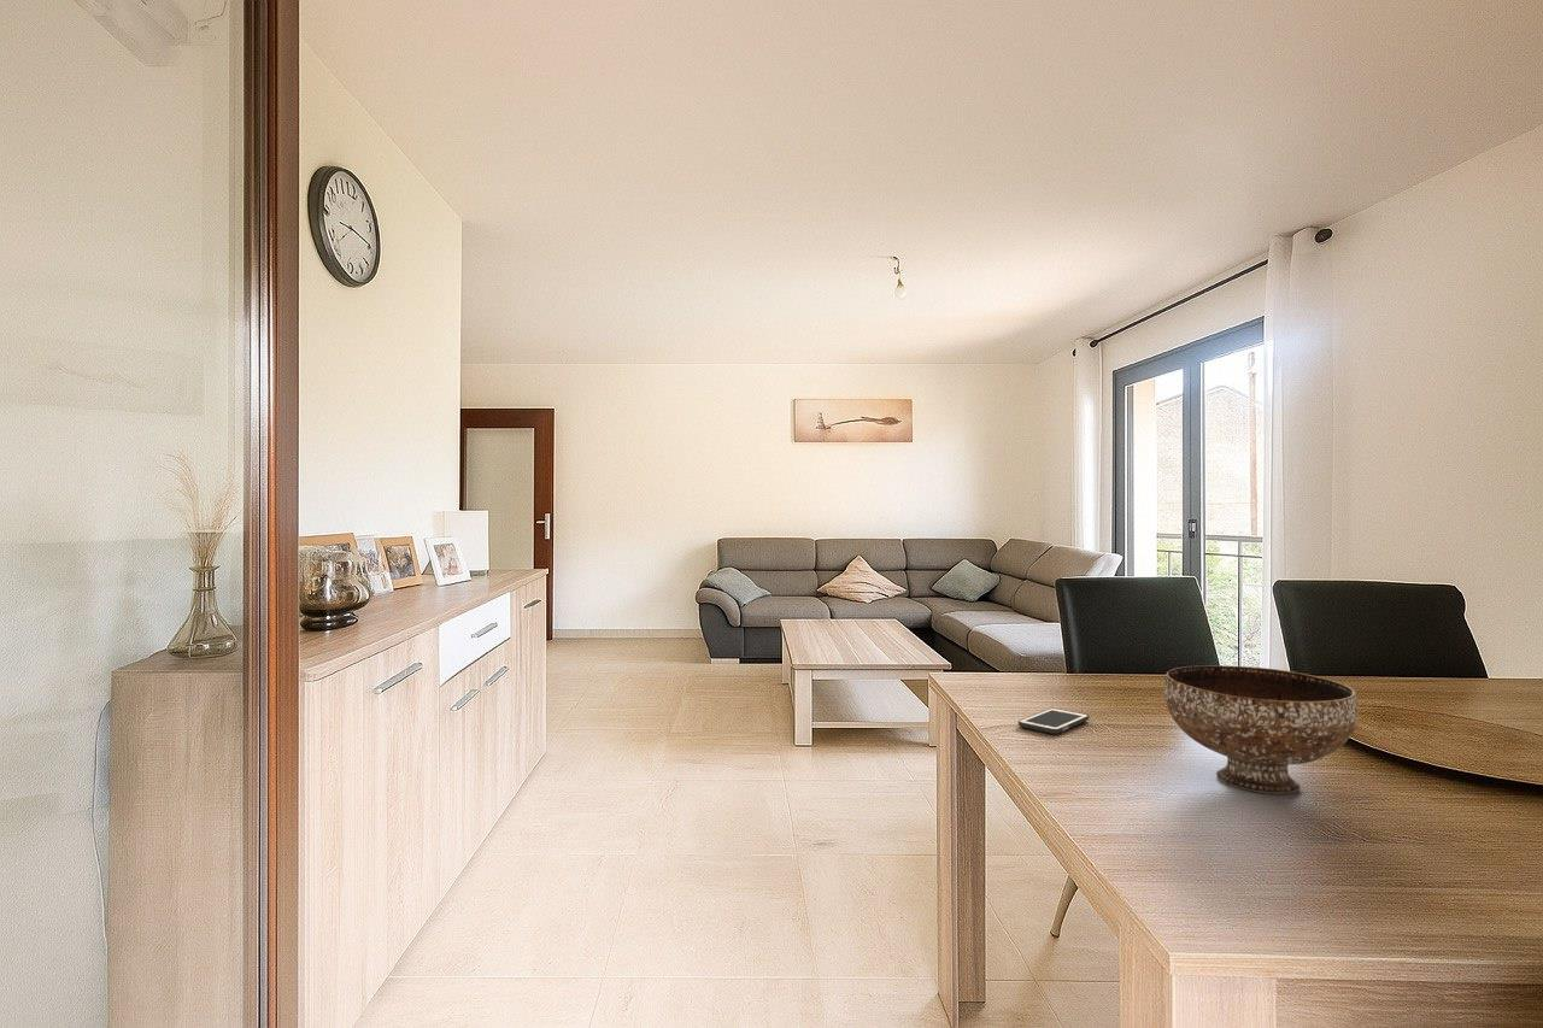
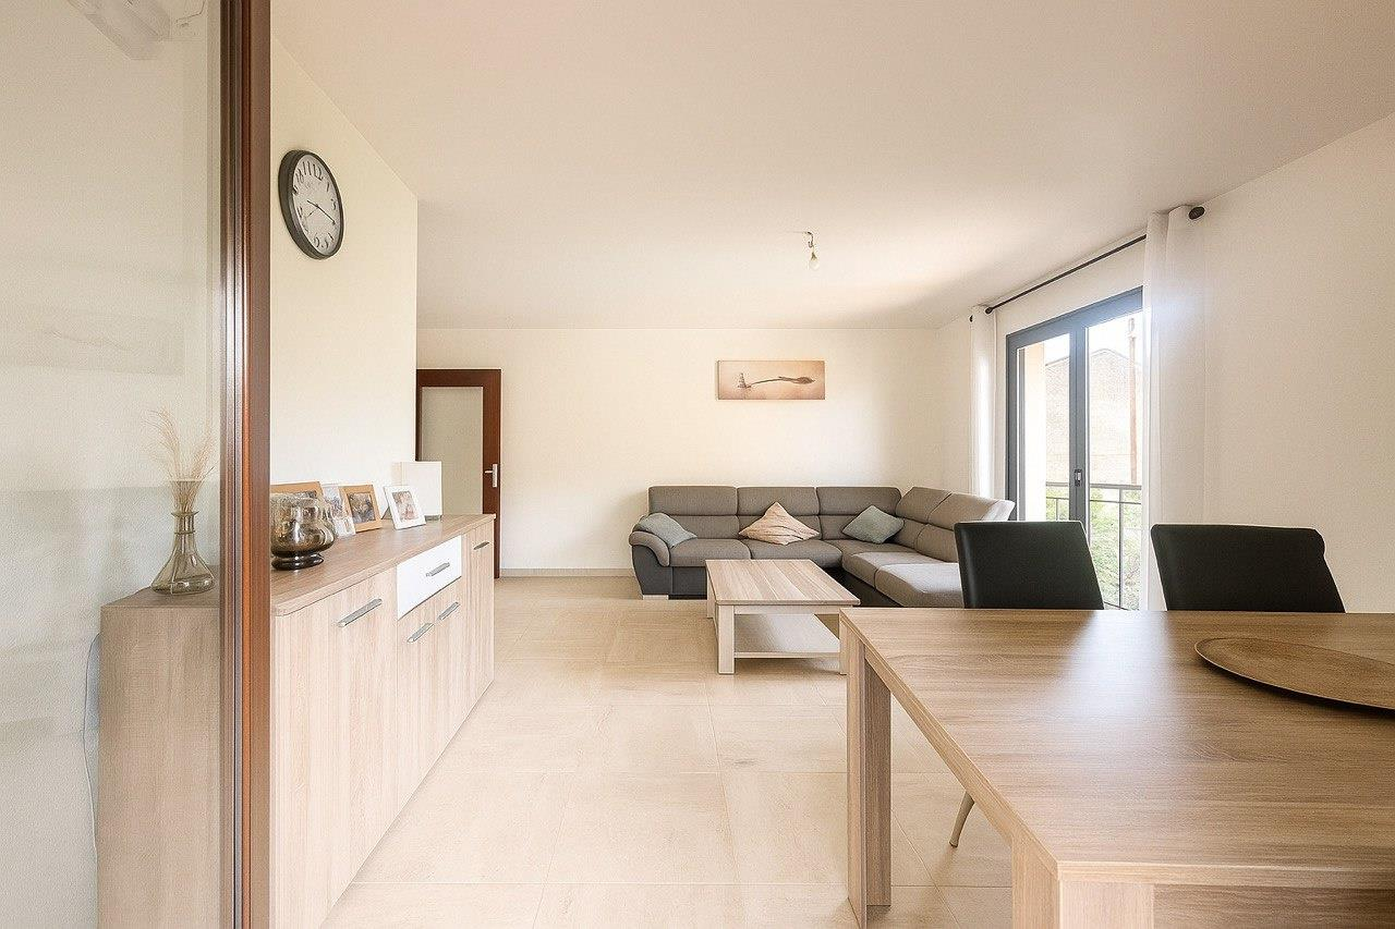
- bowl (1255, 730)
- cell phone (1054, 719)
